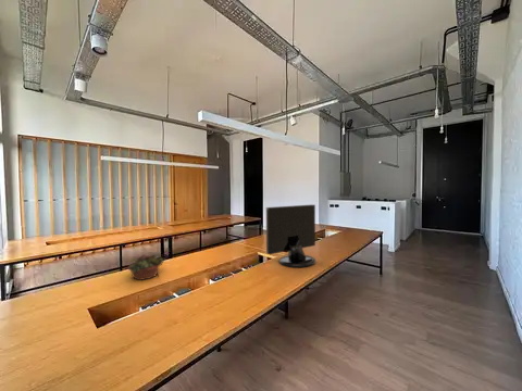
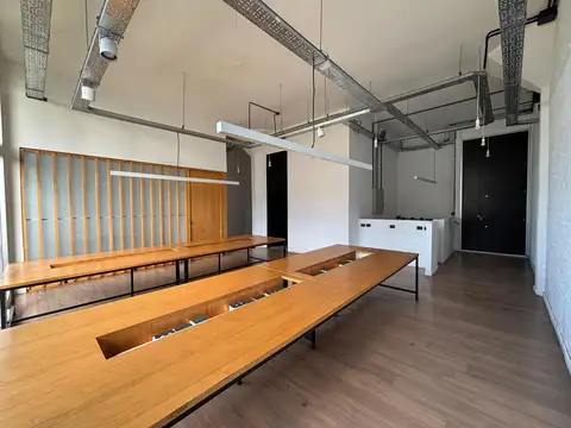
- monitor (297, 234)
- succulent planter (144, 264)
